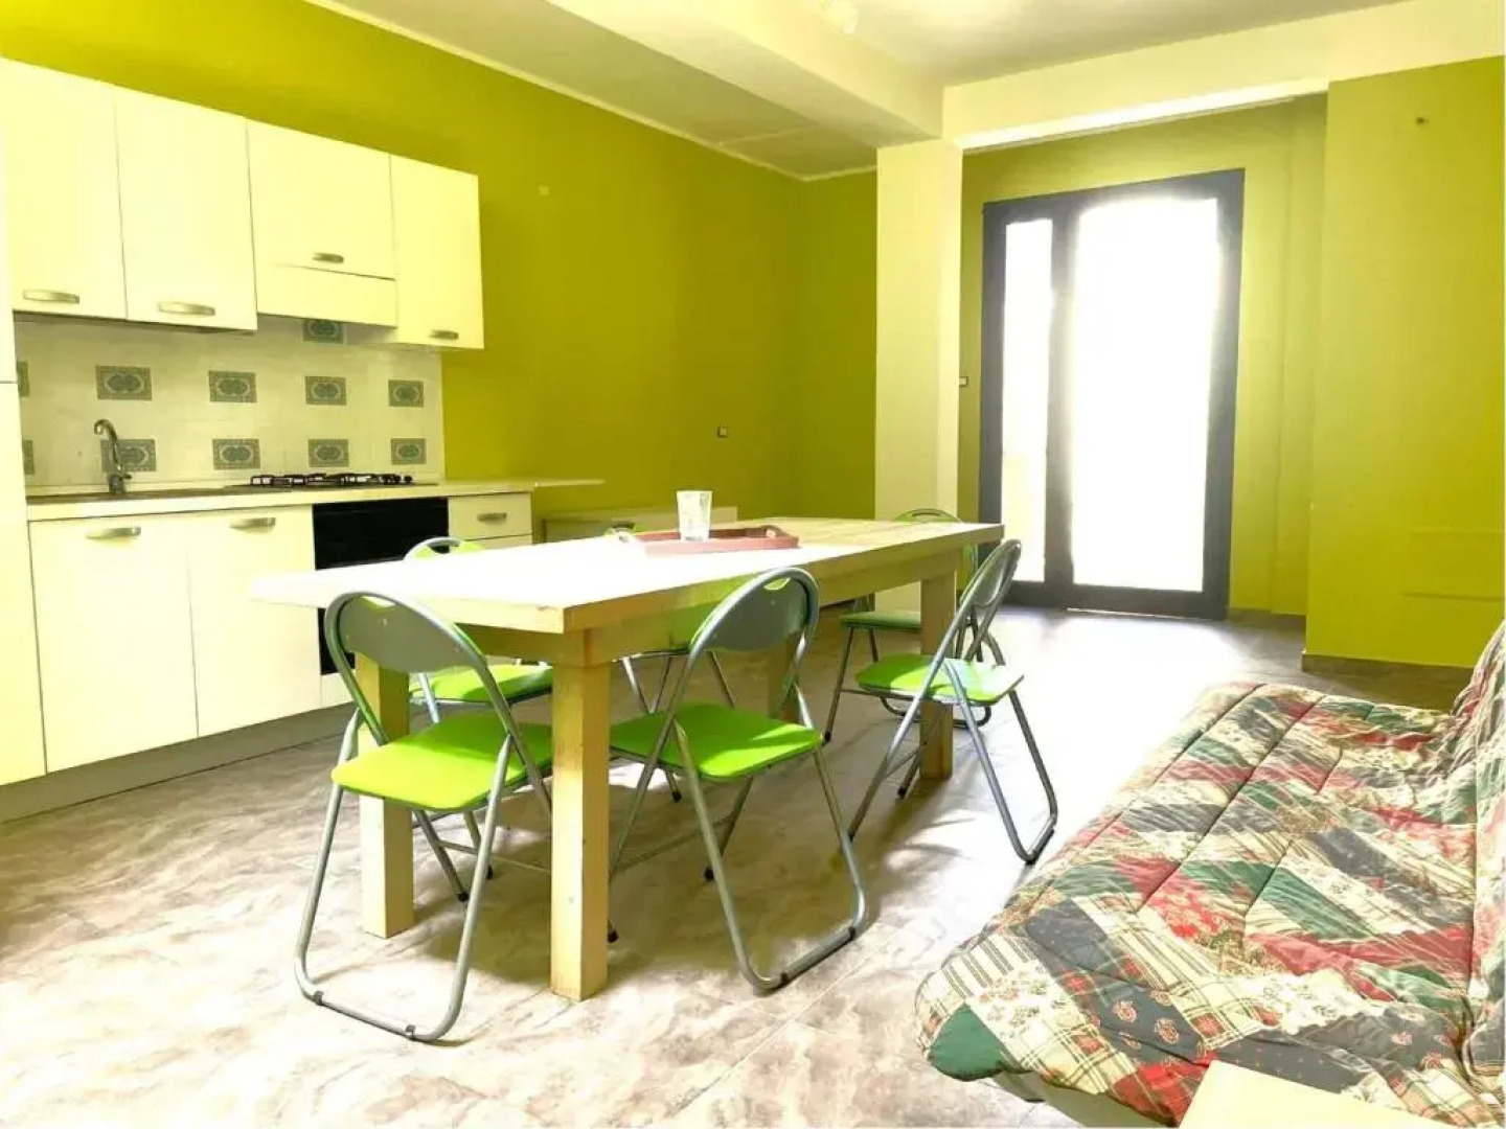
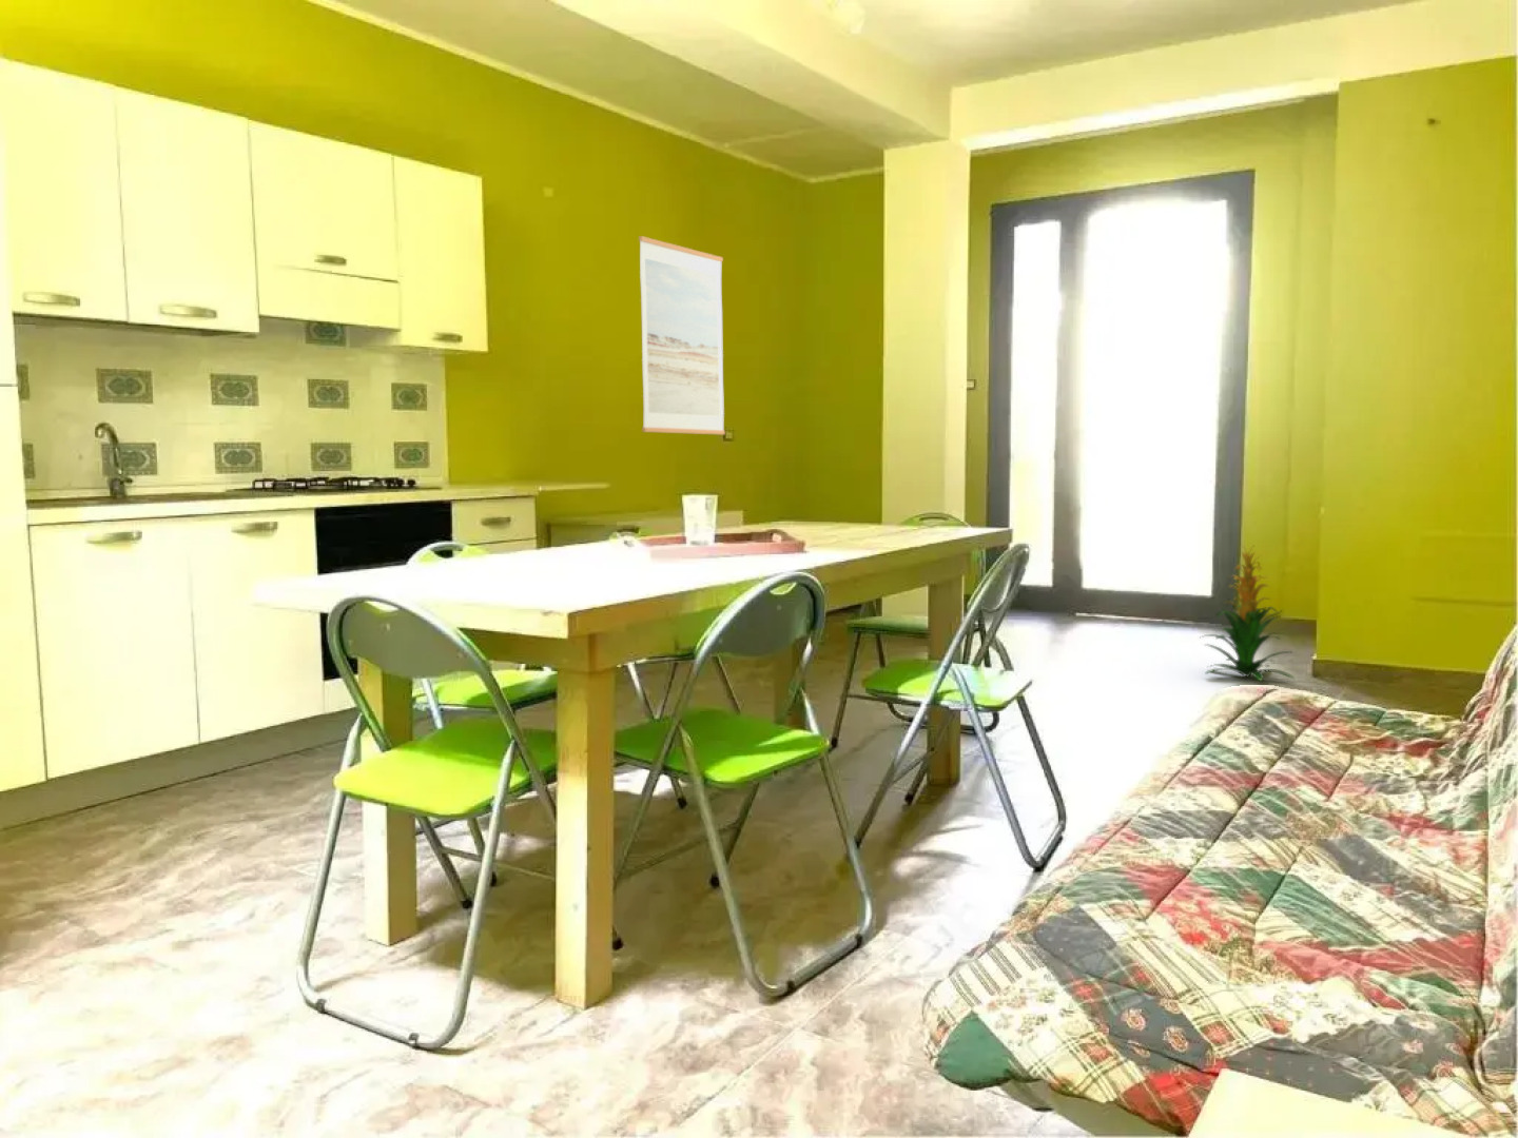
+ indoor plant (1248, 610)
+ wall art (684, 341)
